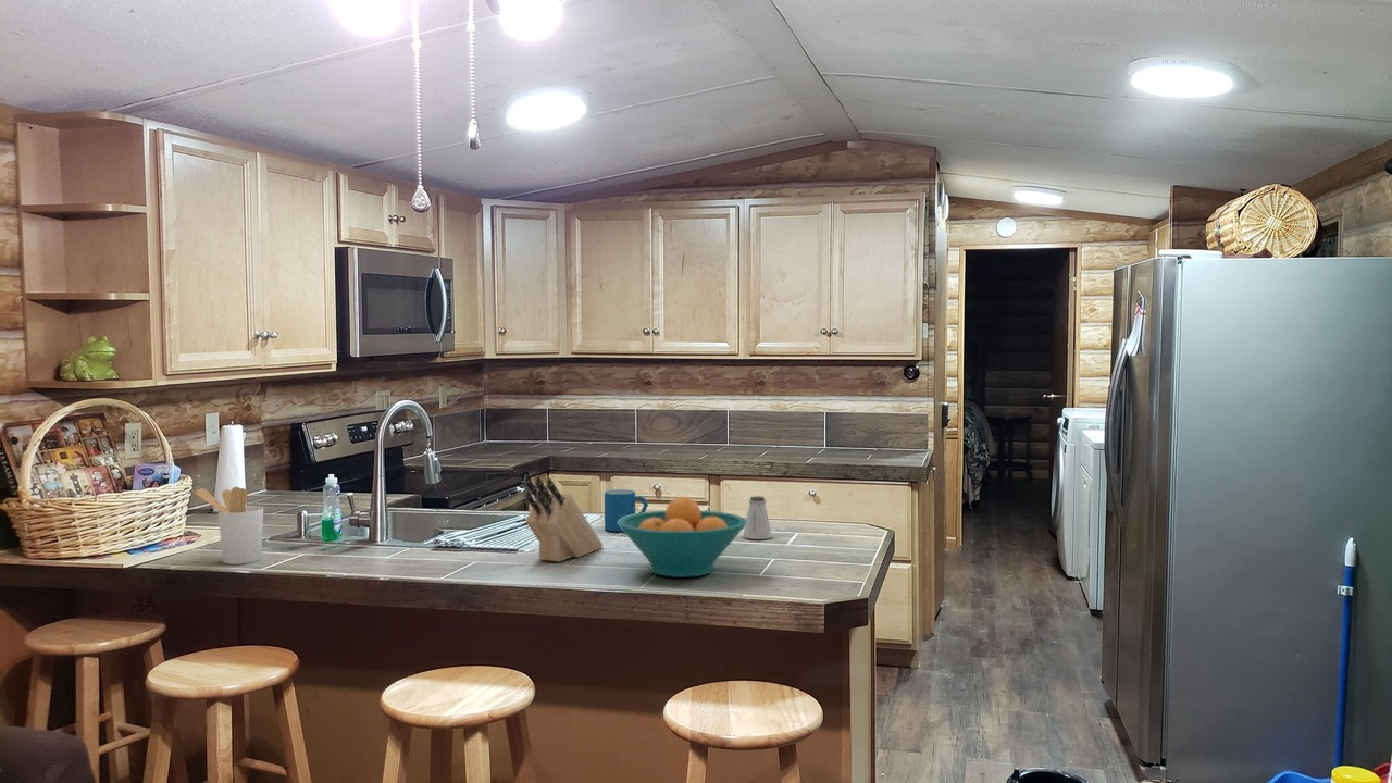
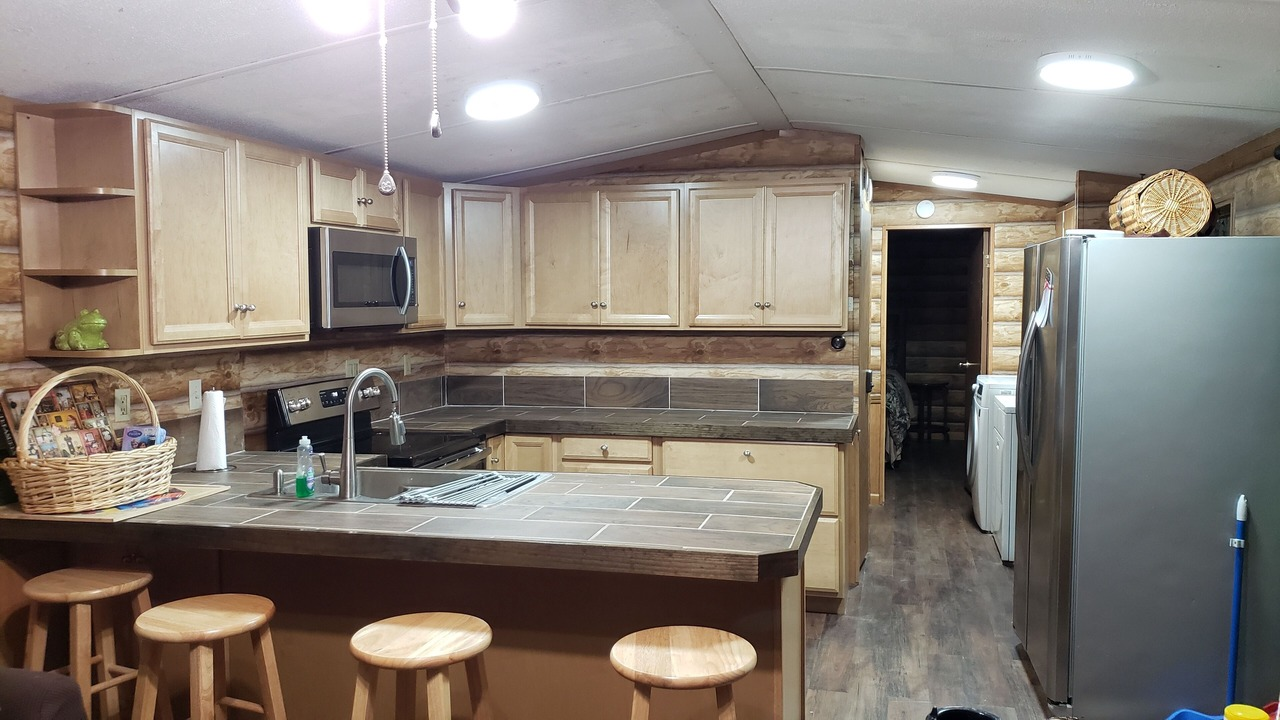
- utensil holder (228, 522)
- mug (626, 510)
- knife block (561, 513)
- fruit bowl (682, 534)
- saltshaker (757, 517)
